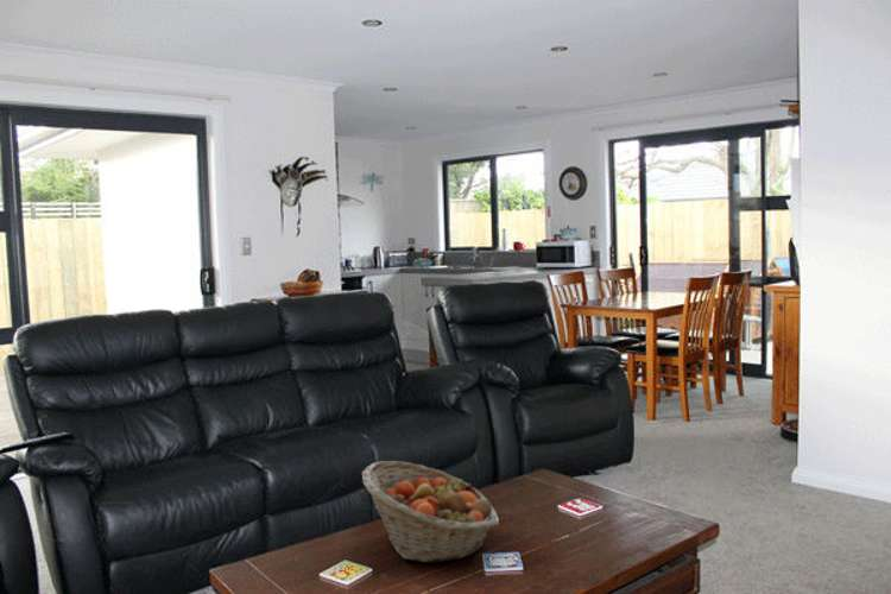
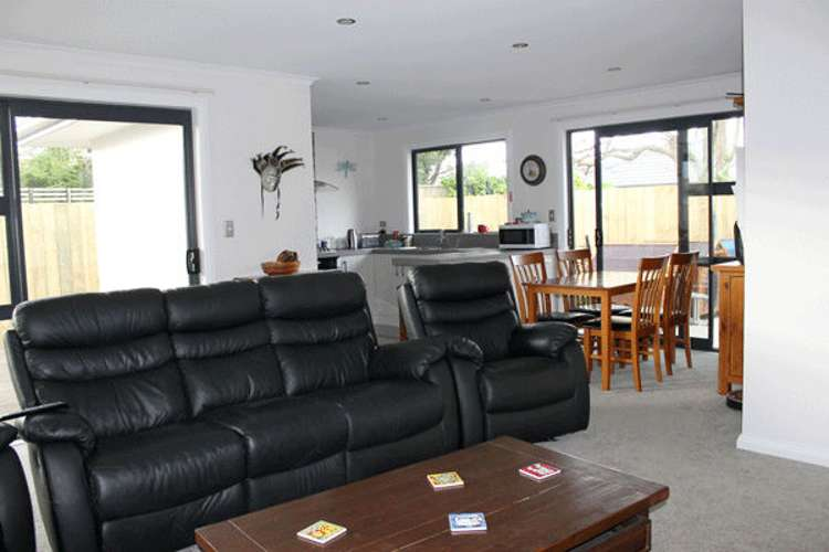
- fruit basket (429, 505)
